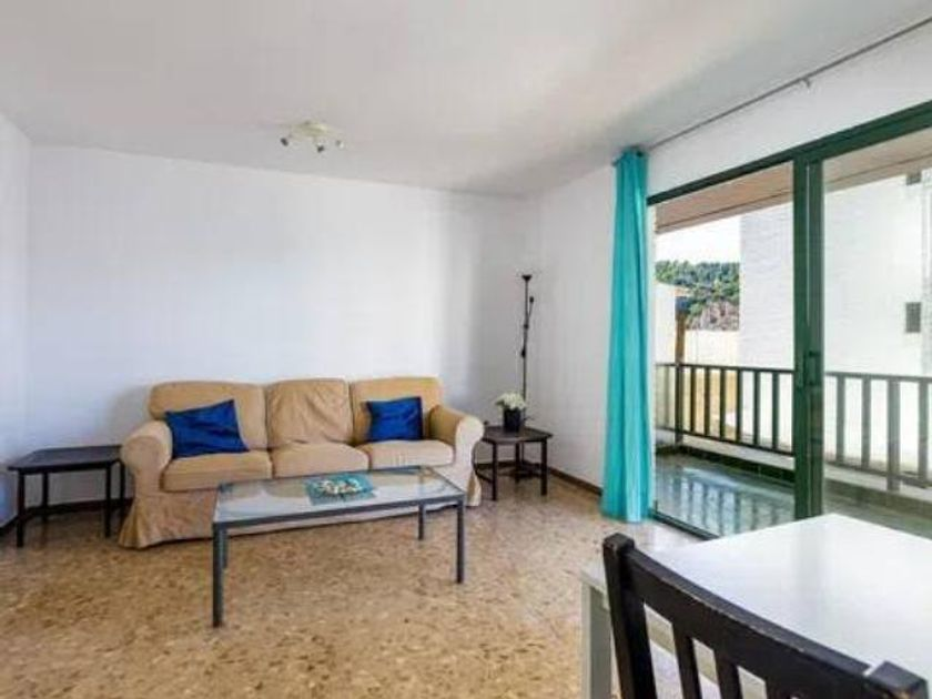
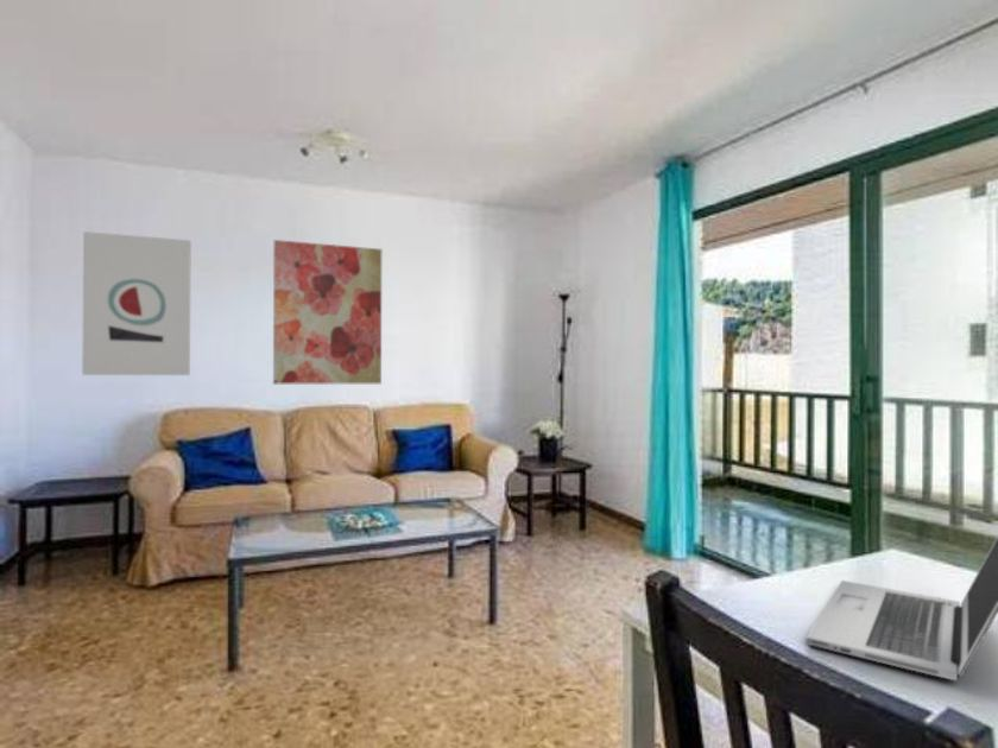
+ laptop (911, 592)
+ wall art (138, 305)
+ wall art (329, 313)
